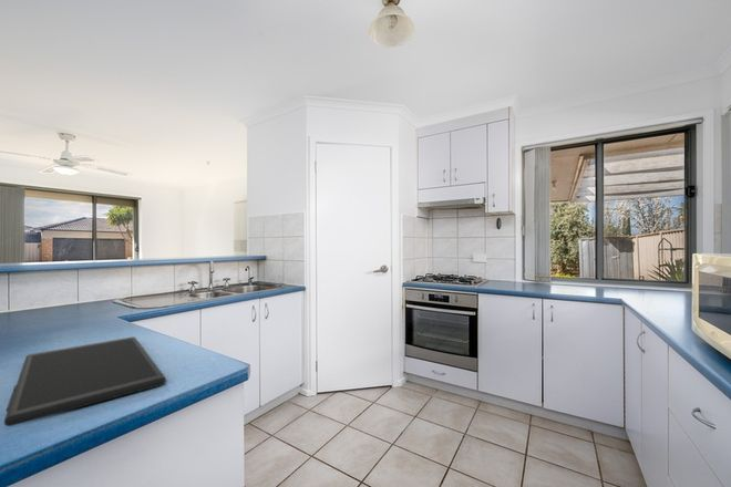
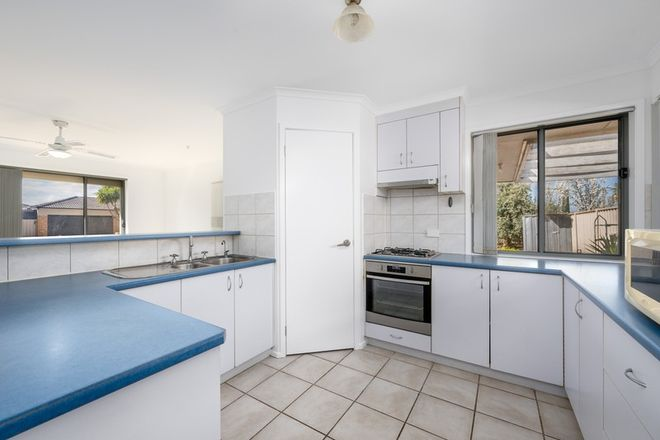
- cutting board (89, 369)
